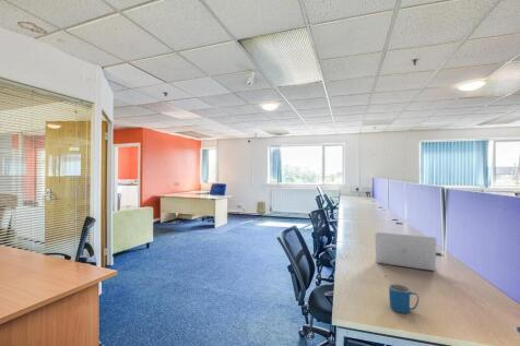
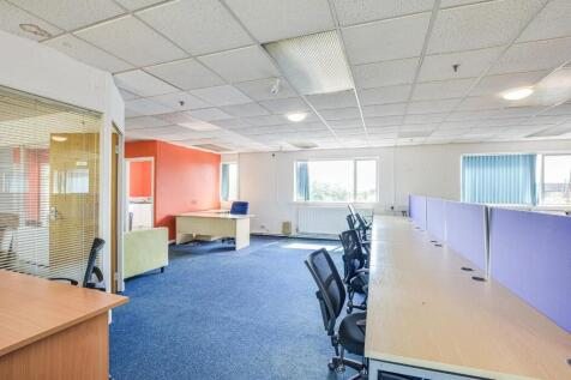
- mug (403, 298)
- laptop (403, 246)
